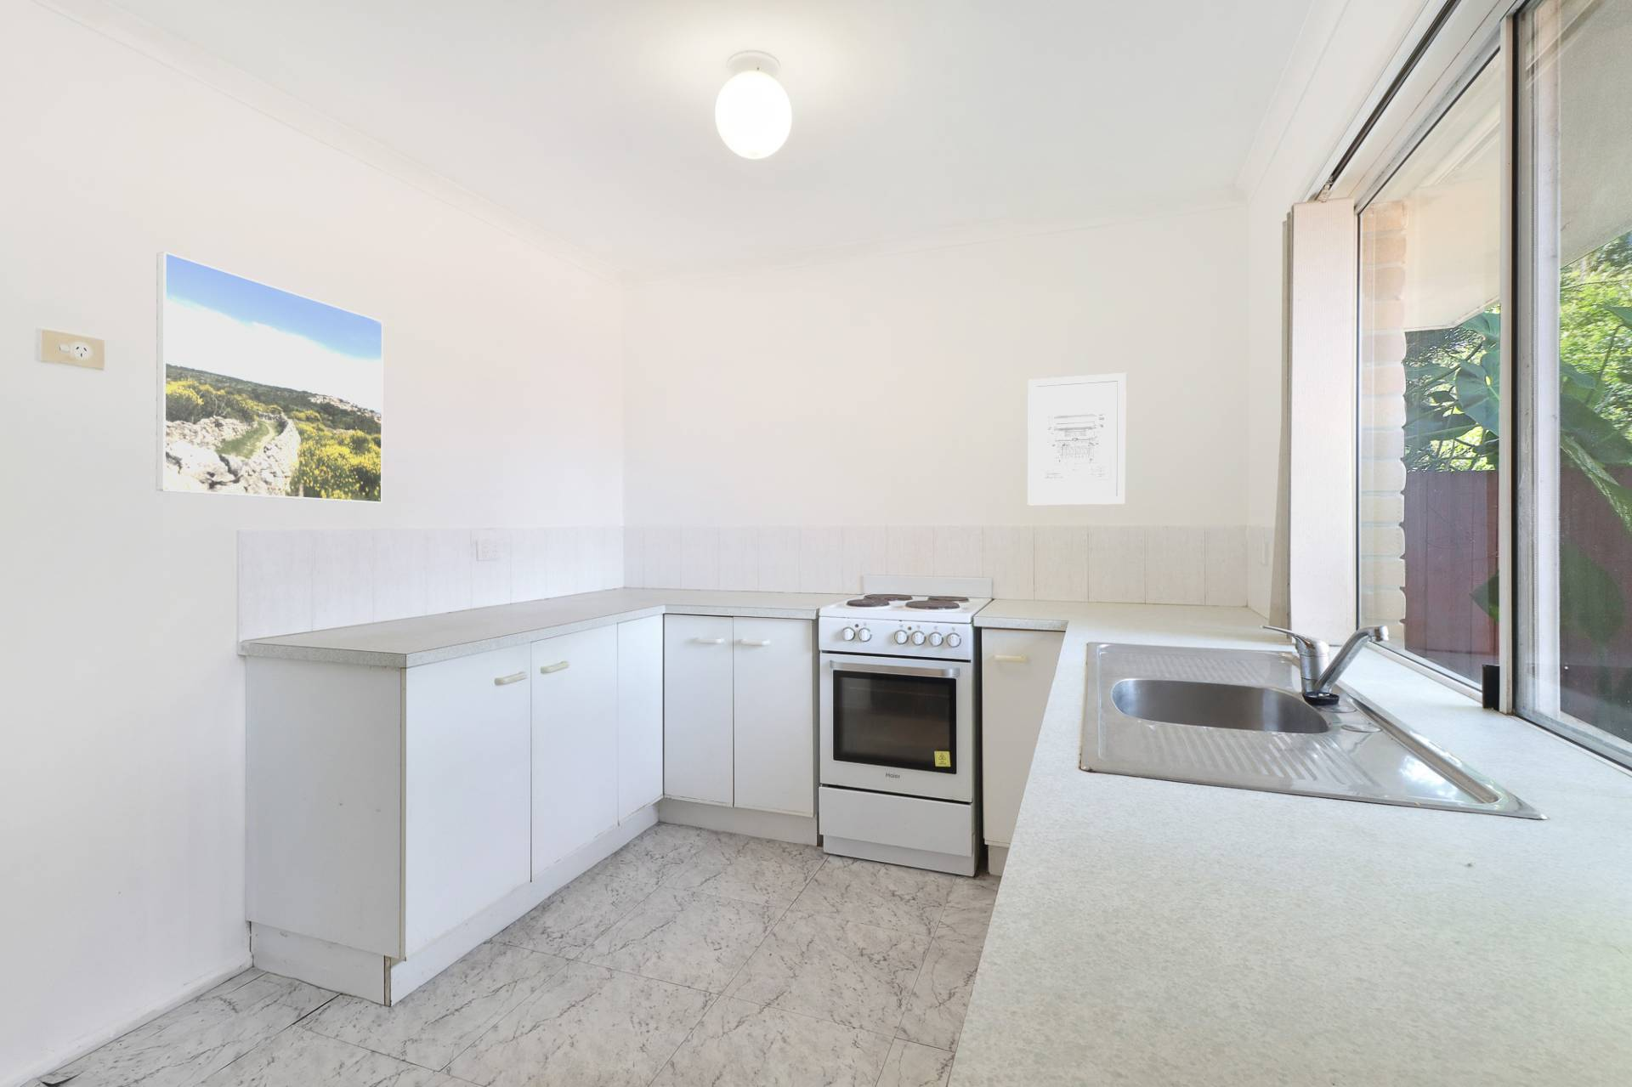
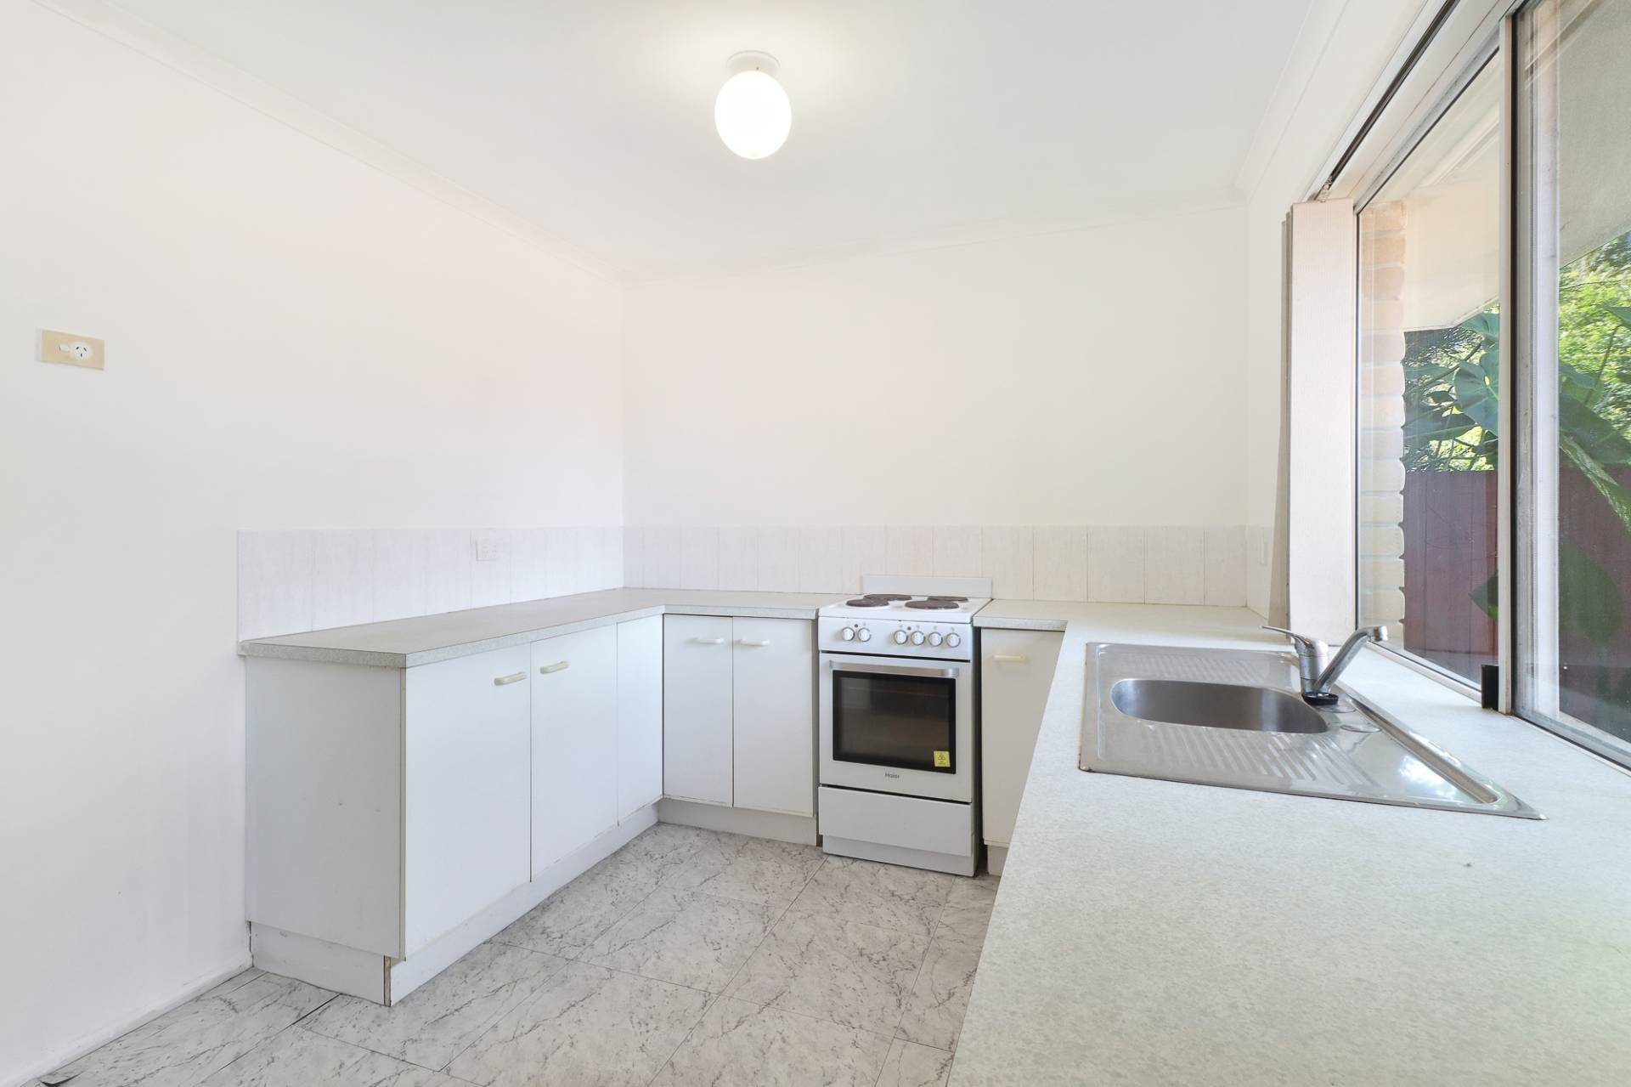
- wall art (1075, 440)
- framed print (284, 394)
